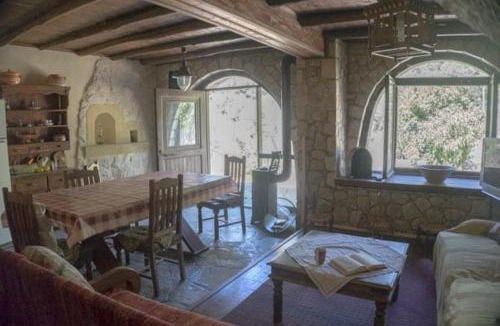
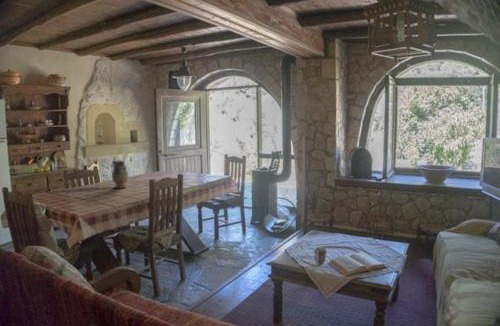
+ ceramic pitcher (119, 174)
